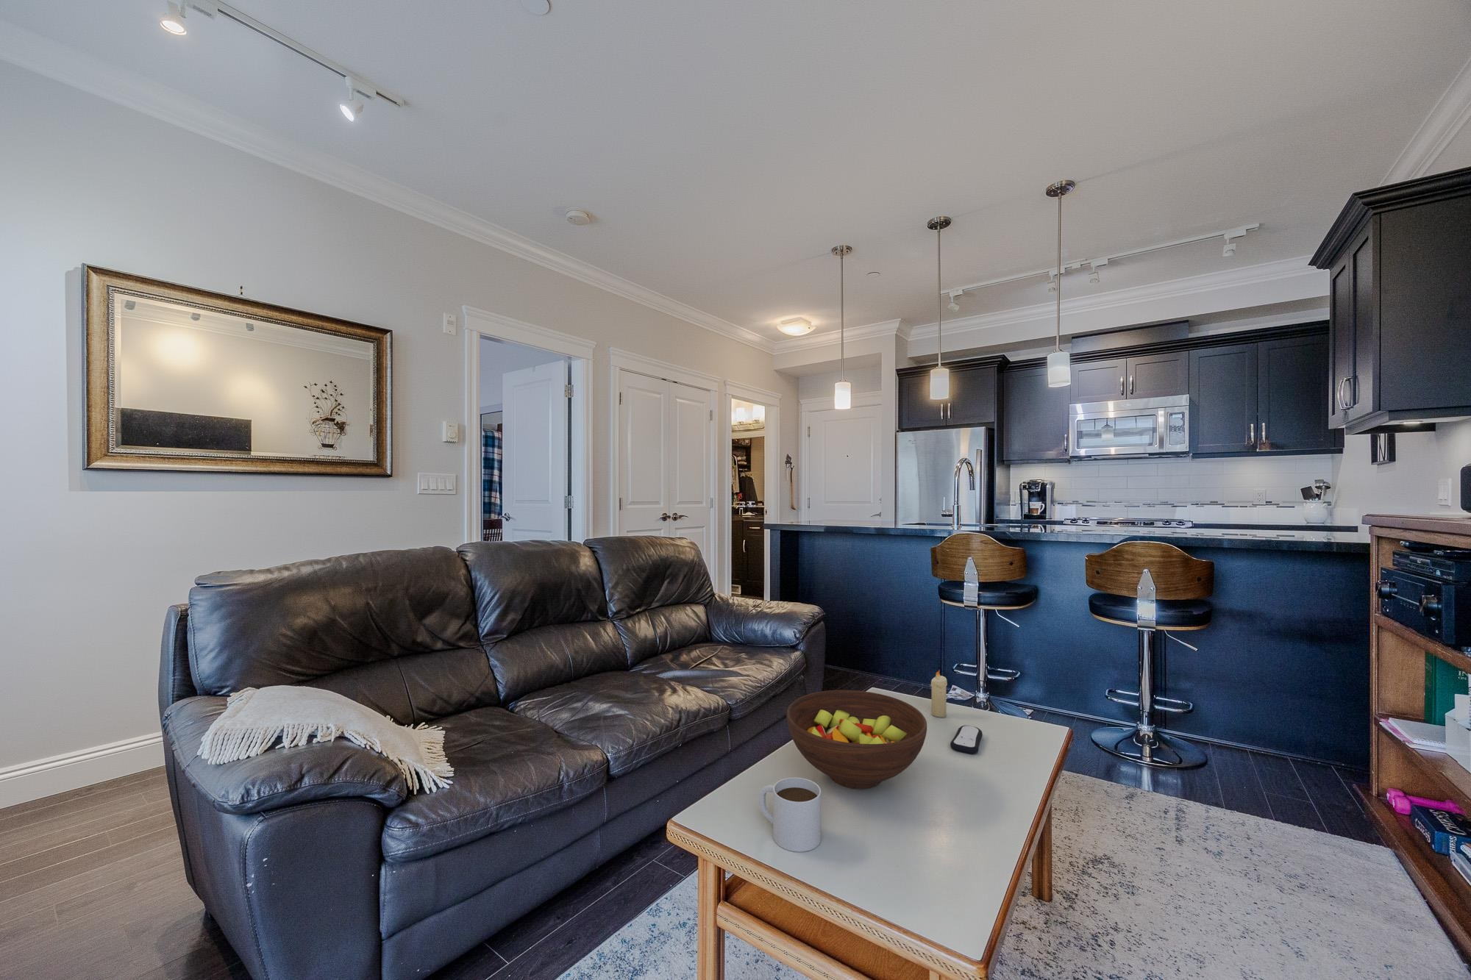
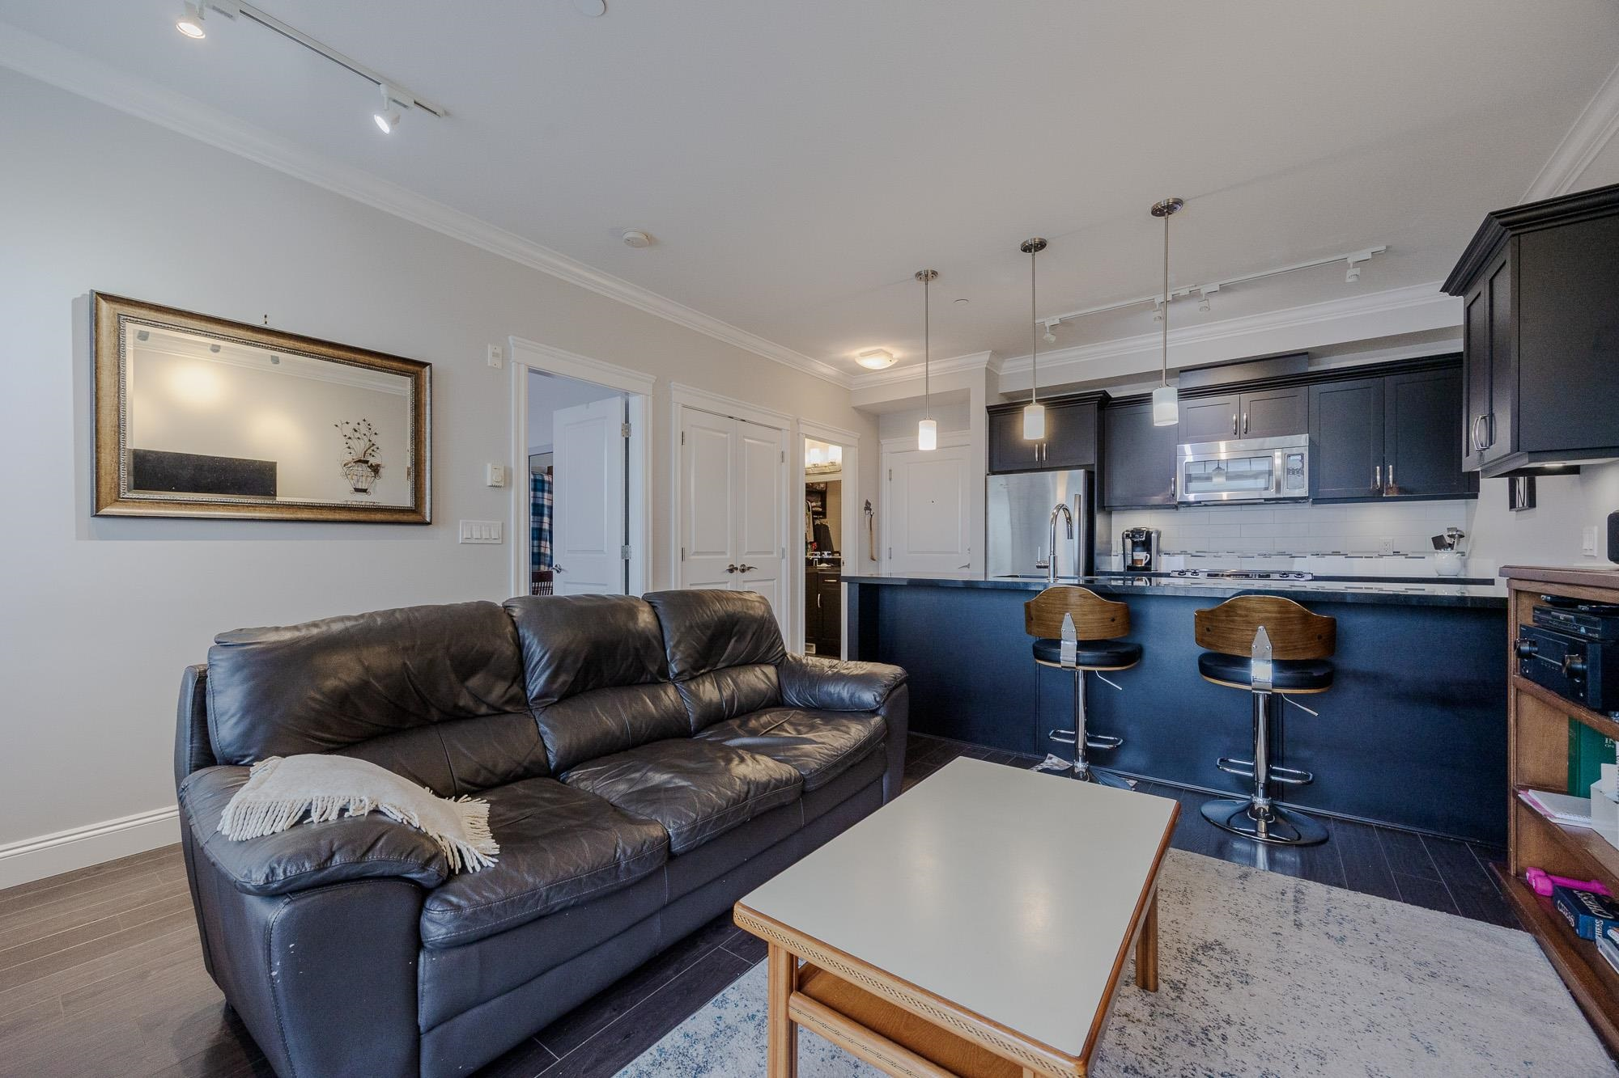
- candle (938, 692)
- mug (787, 809)
- remote control (967, 738)
- fruit bowl (854, 746)
